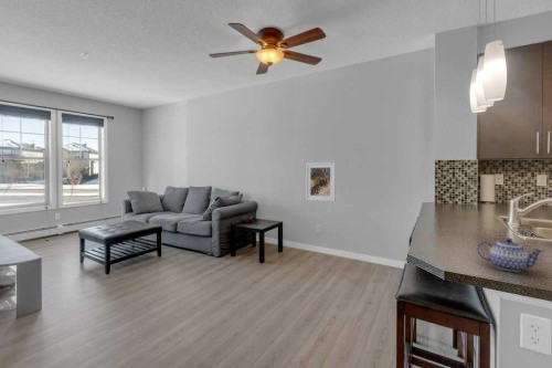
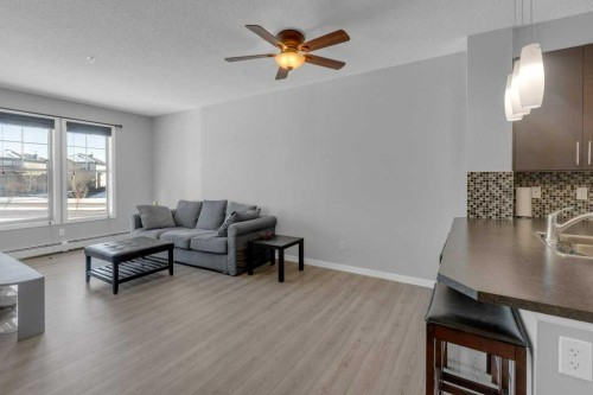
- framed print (320, 181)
- teapot (508, 253)
